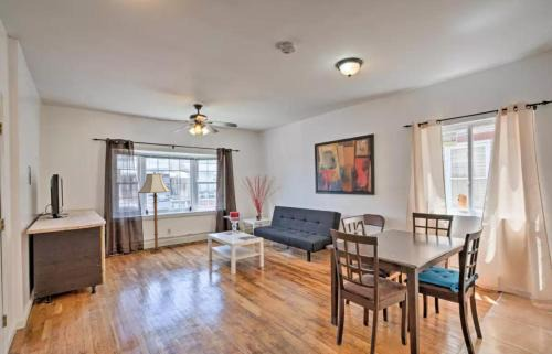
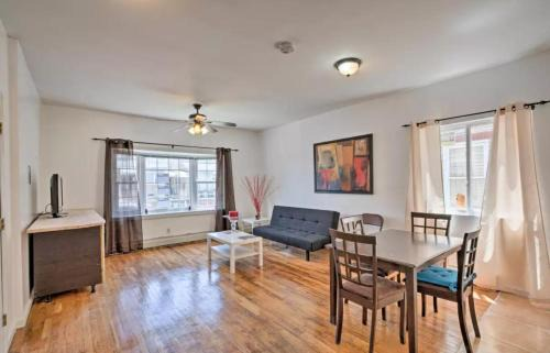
- floor lamp (155, 211)
